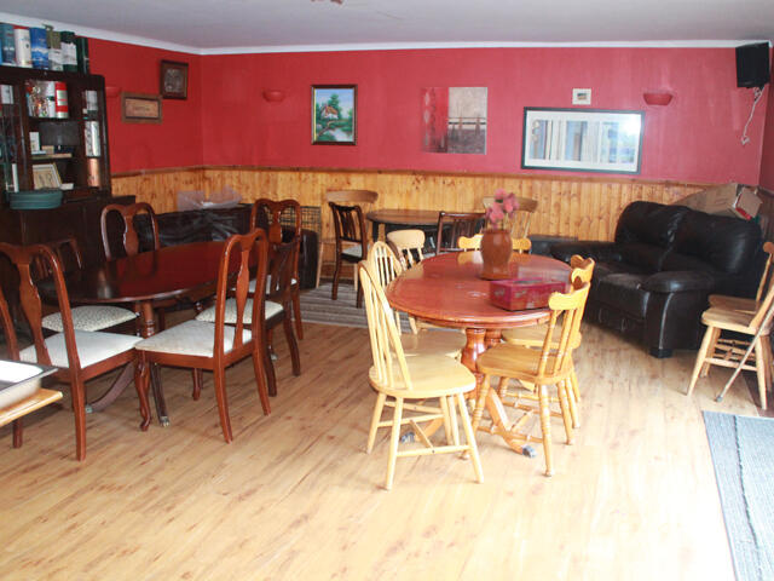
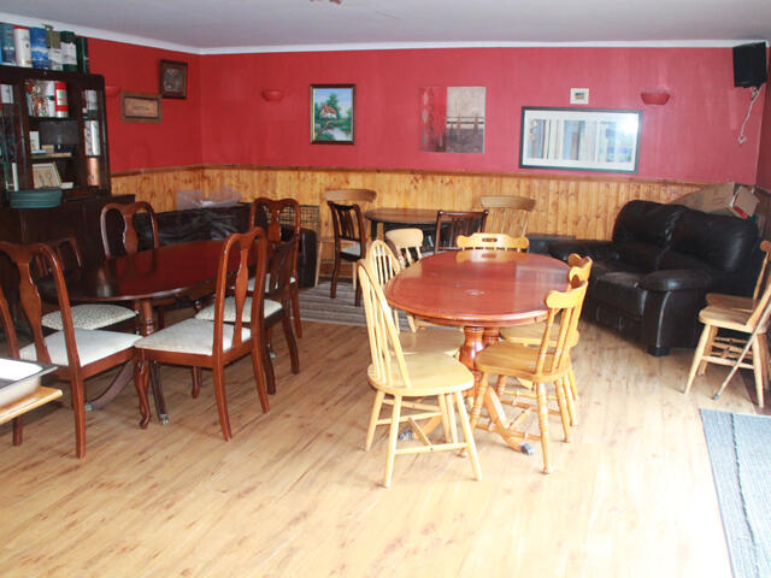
- tissue box (526, 293)
- potted flower (498, 232)
